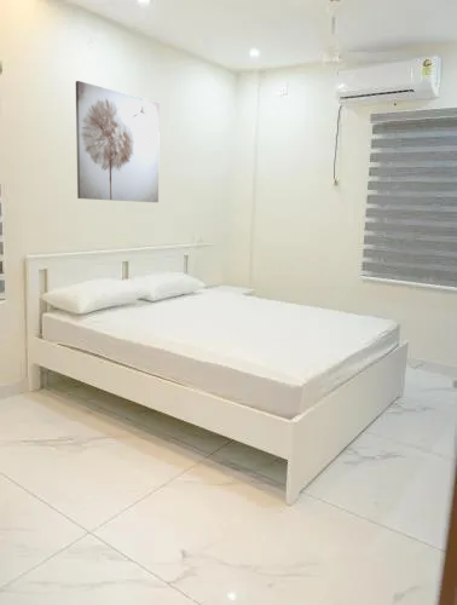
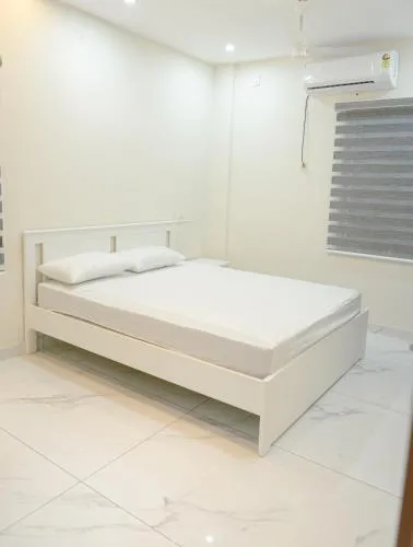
- wall art (121, 148)
